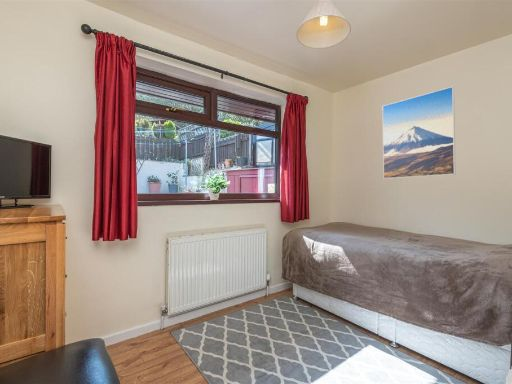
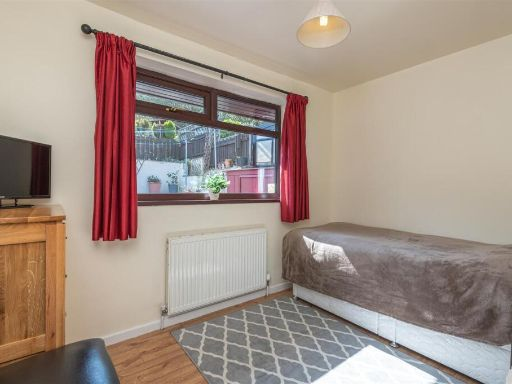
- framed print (415, 137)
